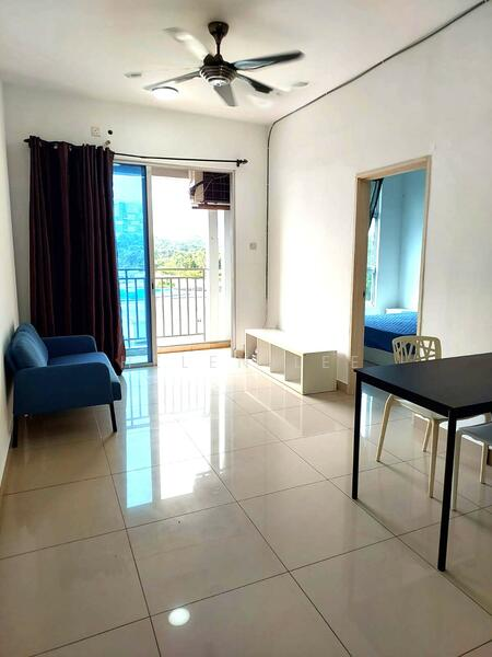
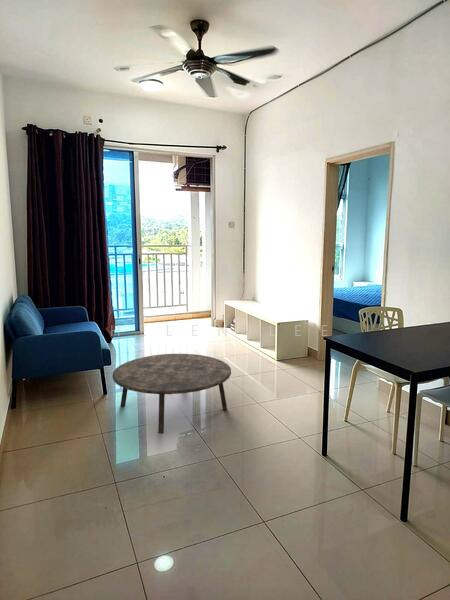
+ coffee table (173, 388)
